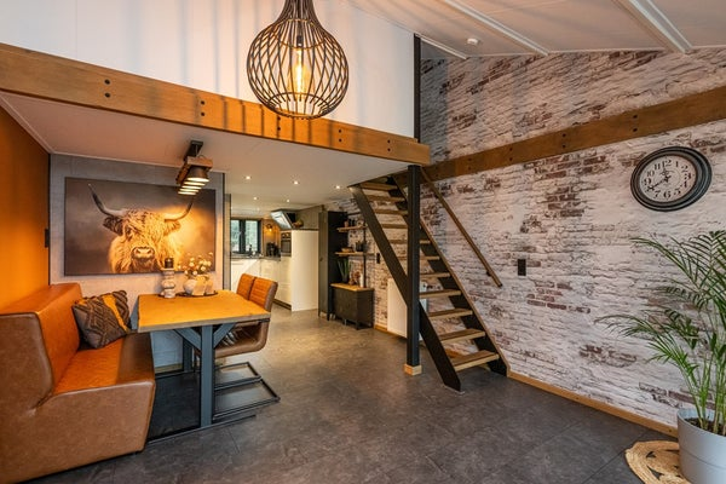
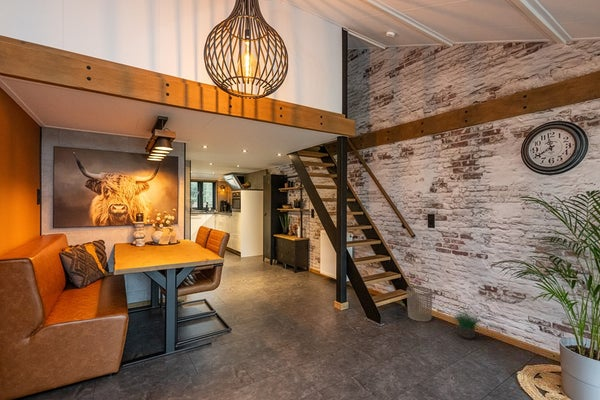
+ potted plant (466, 320)
+ waste bin (419, 304)
